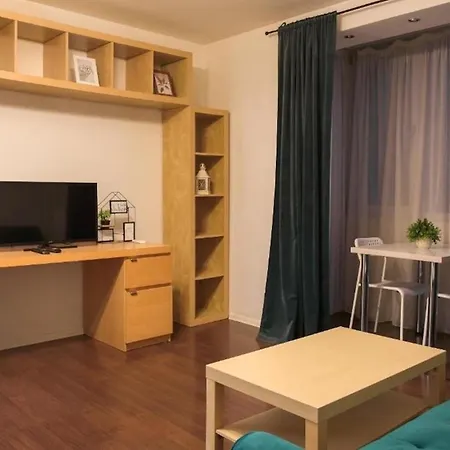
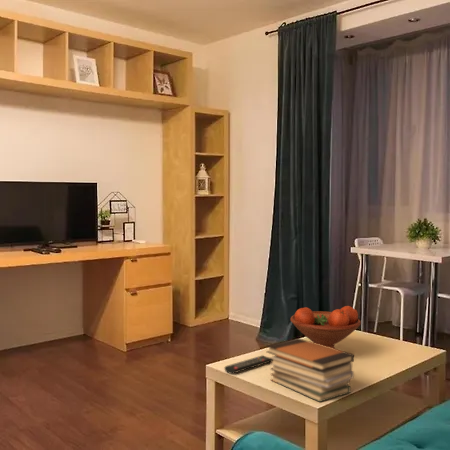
+ remote control (249, 364)
+ fruit bowl (325, 330)
+ book stack (309, 368)
